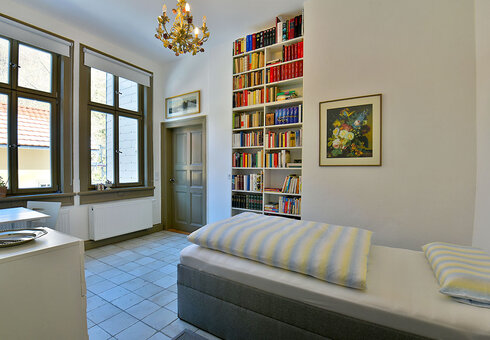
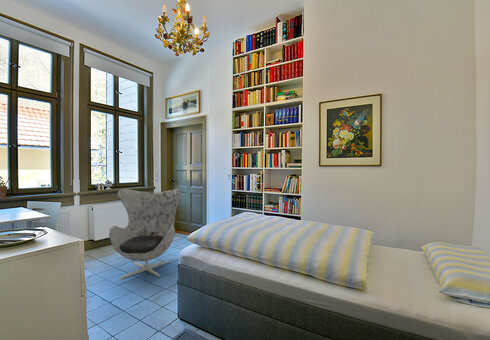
+ armchair (147, 229)
